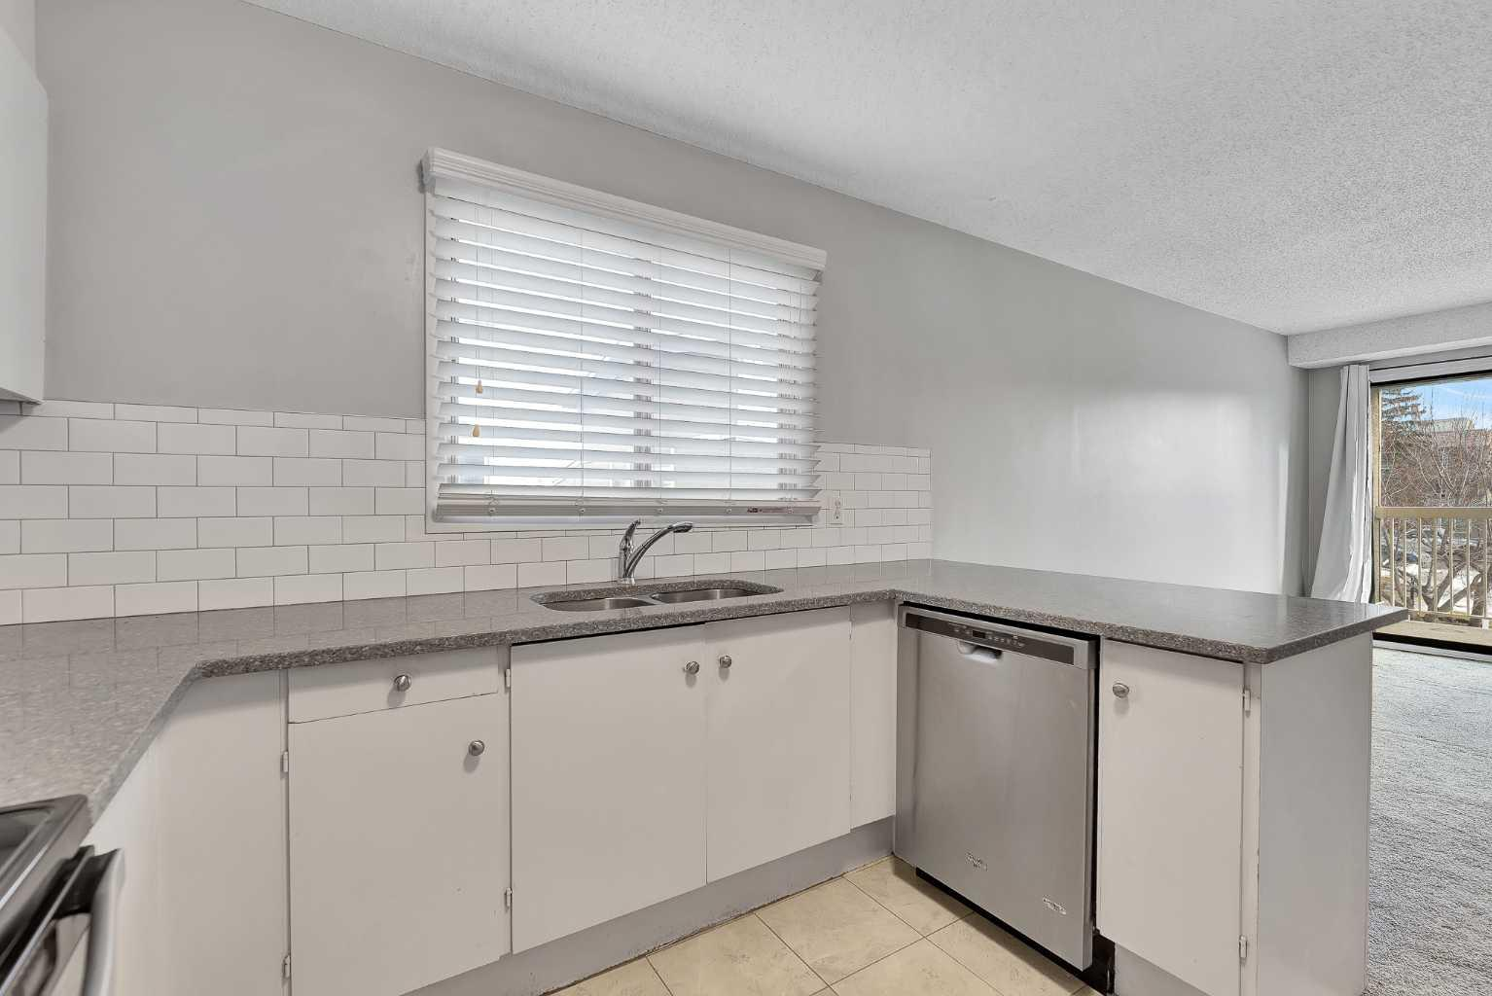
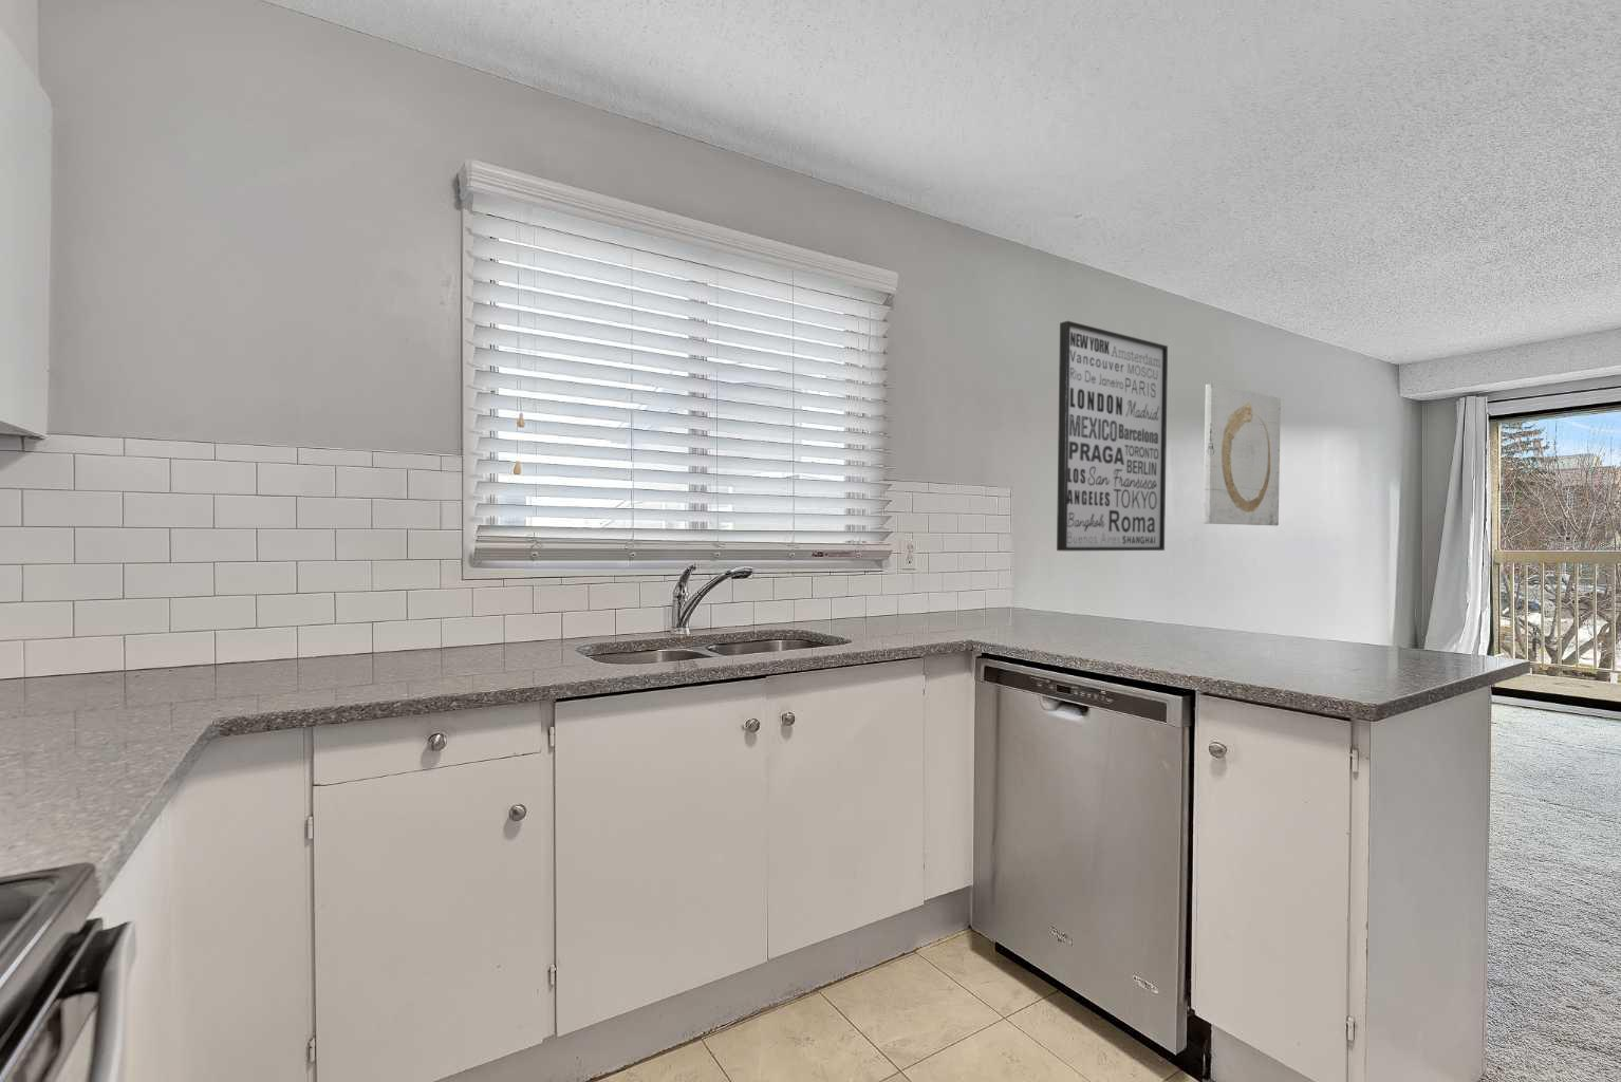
+ wall art (1243, 458)
+ wall art (1115, 443)
